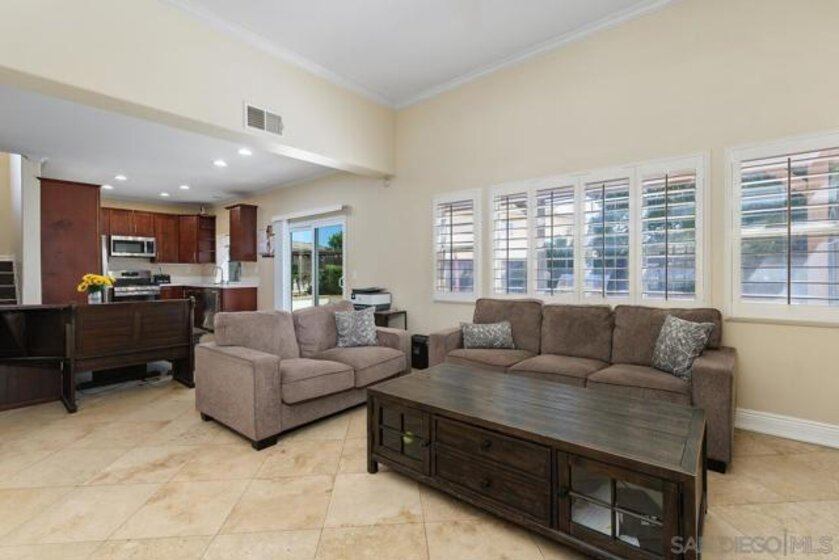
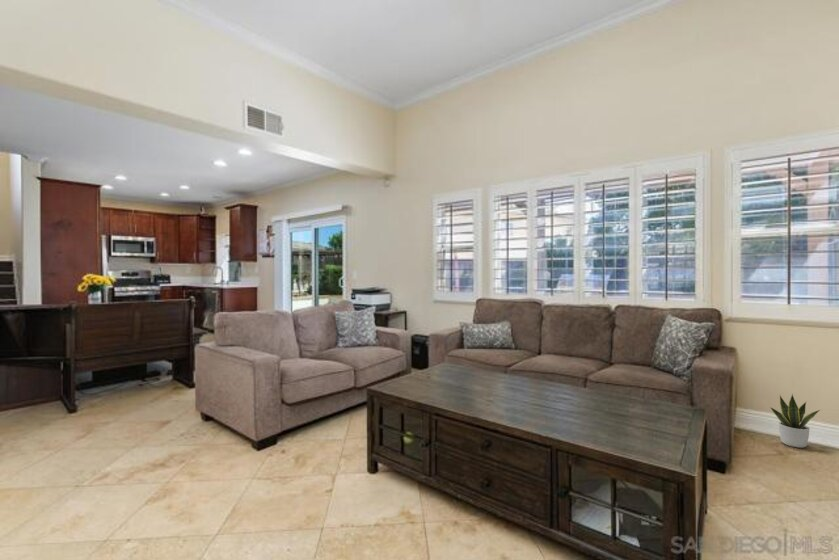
+ potted plant (795, 418)
